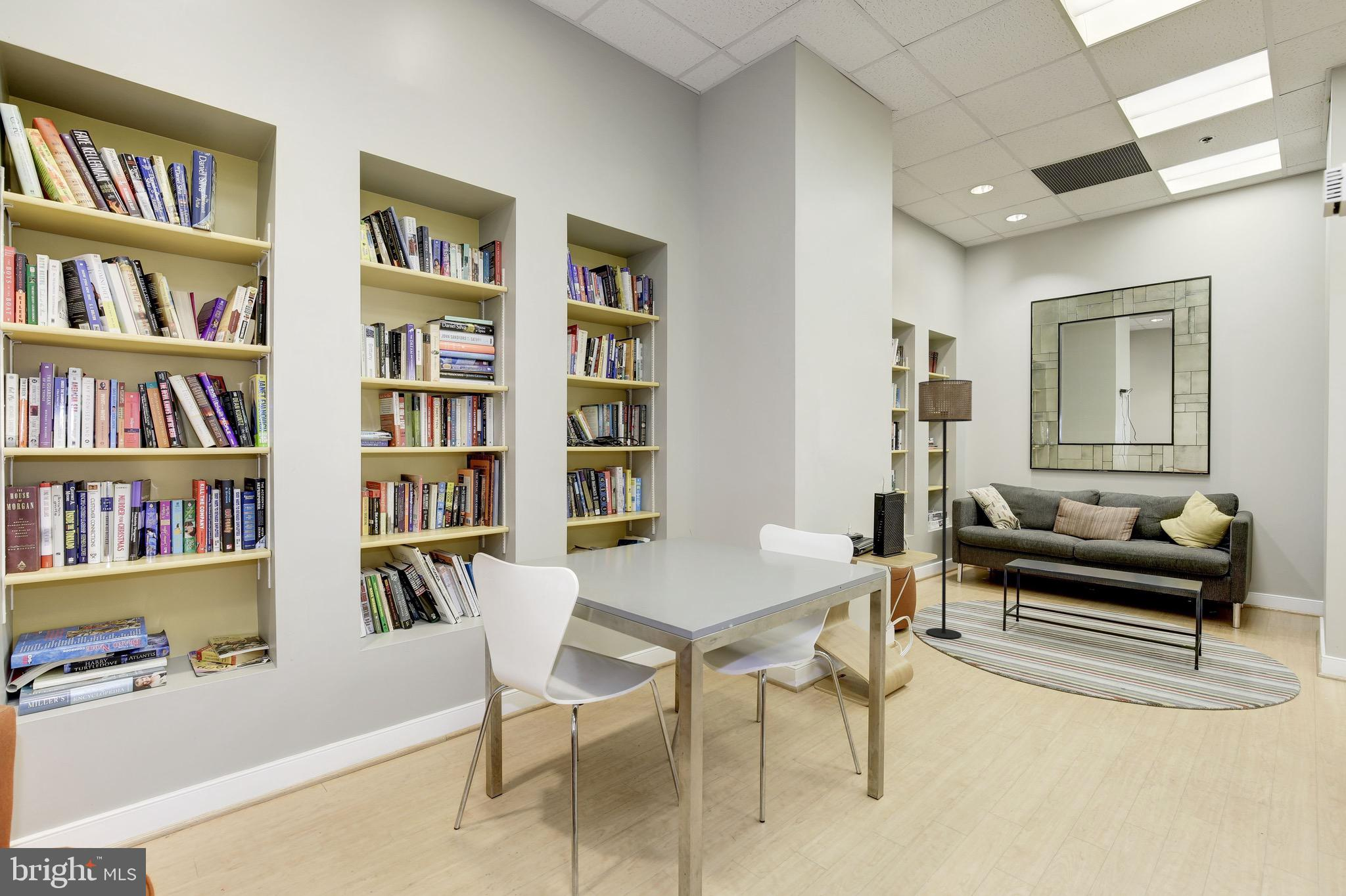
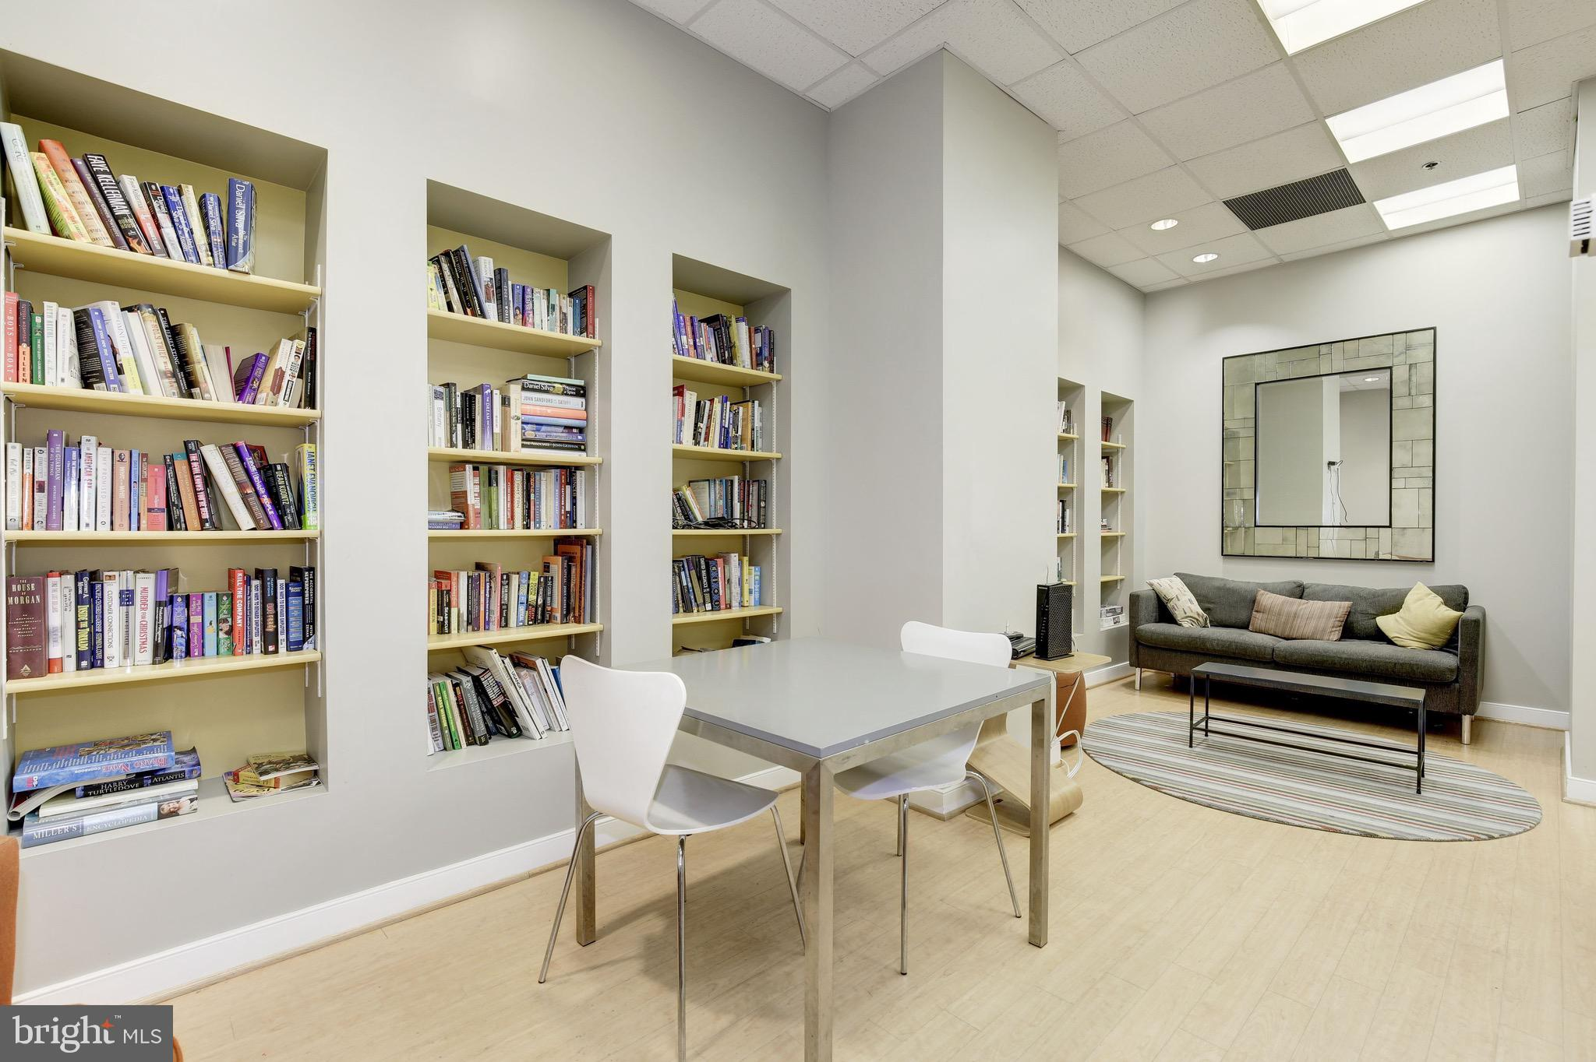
- floor lamp (944, 508)
